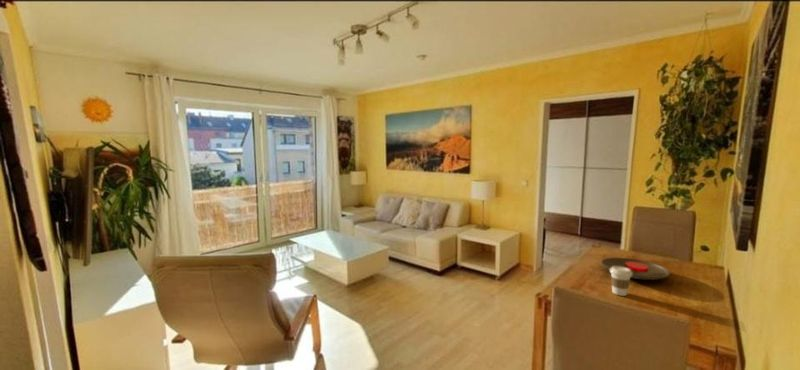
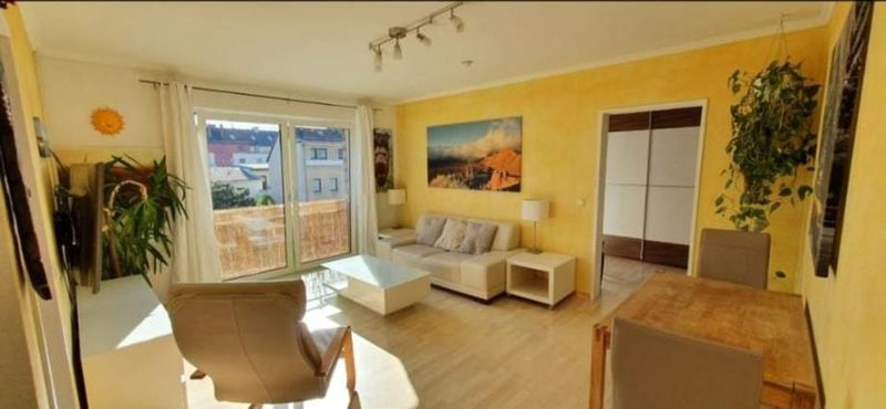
- coffee cup (620, 280)
- plate (633, 269)
